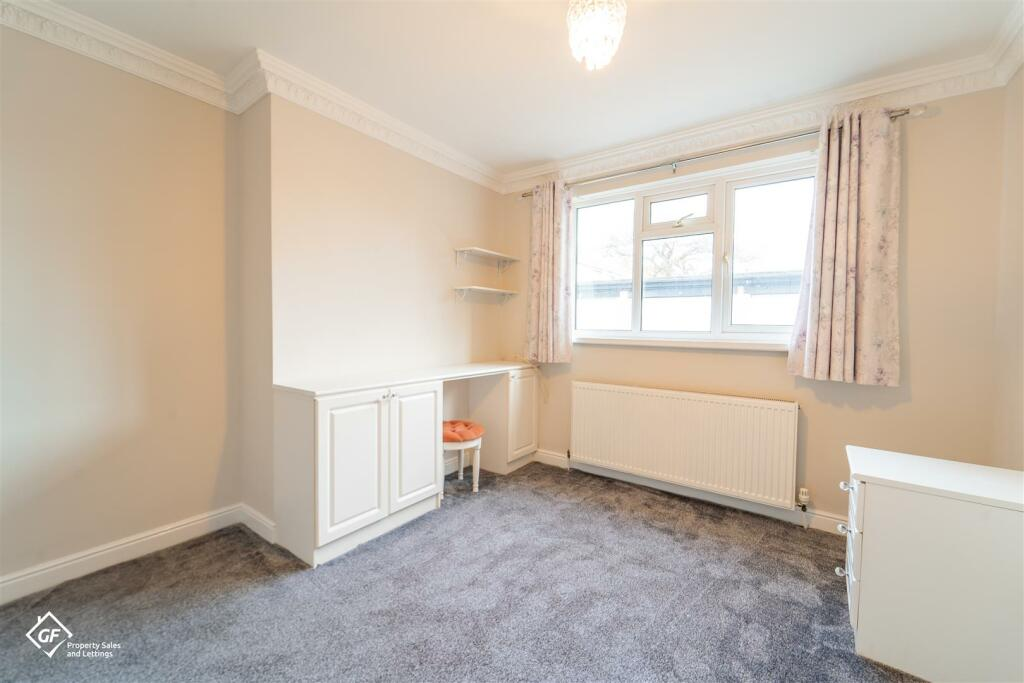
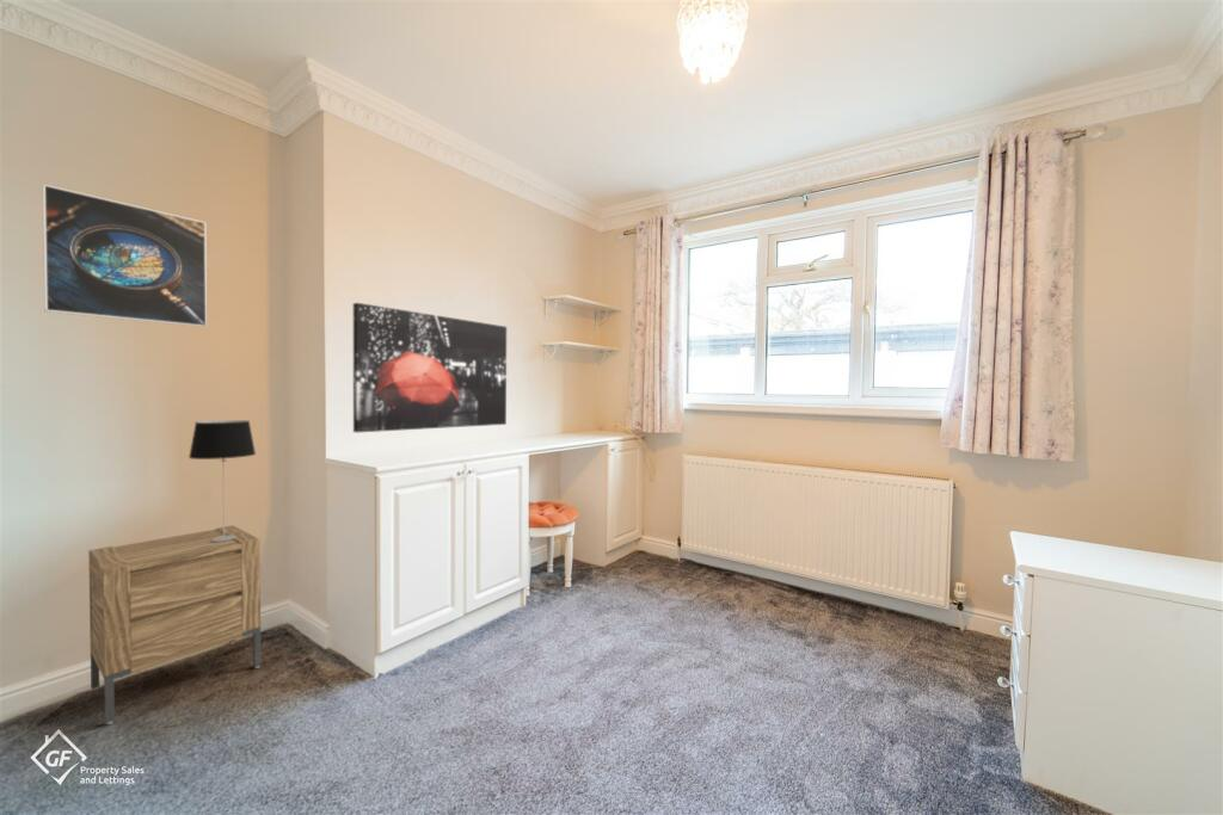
+ table lamp (223, 480)
+ wall art (440, 372)
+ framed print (131, 263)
+ nightstand (178, 611)
